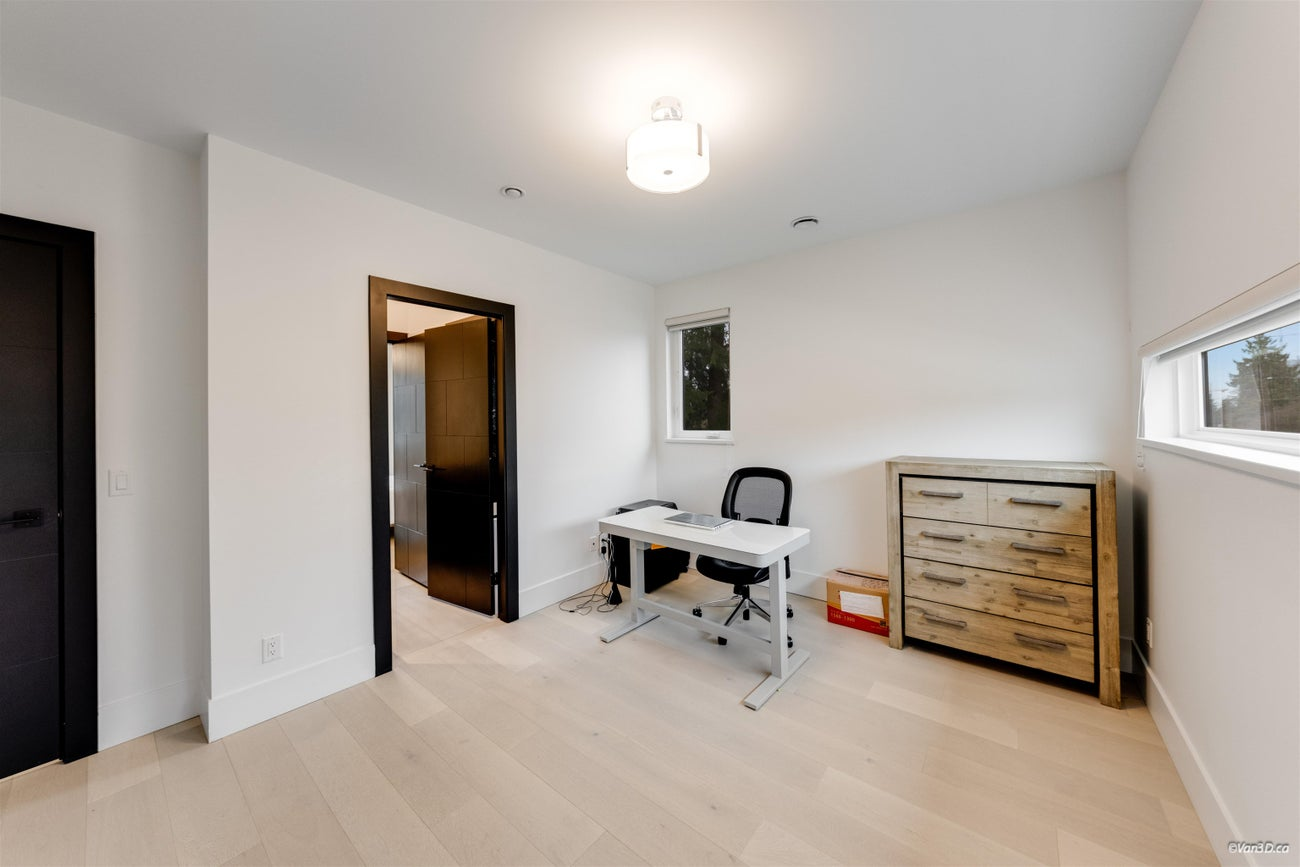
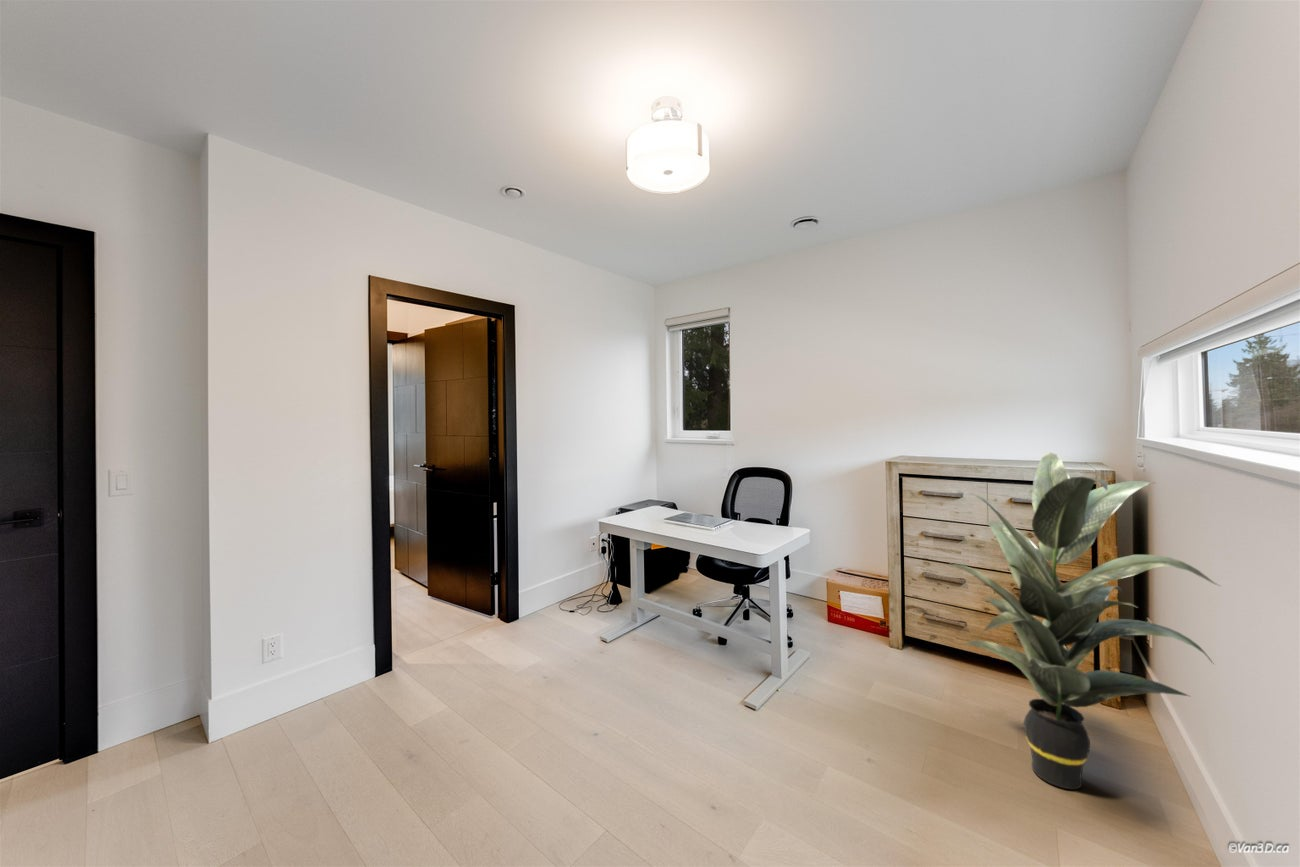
+ indoor plant (1063, 613)
